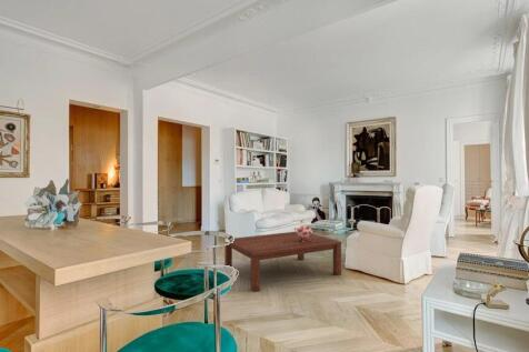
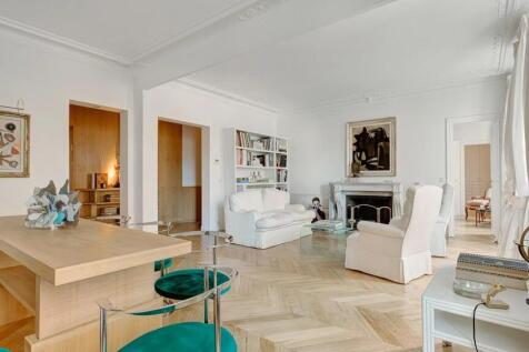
- decorative sphere (303, 230)
- coffee table (281, 255)
